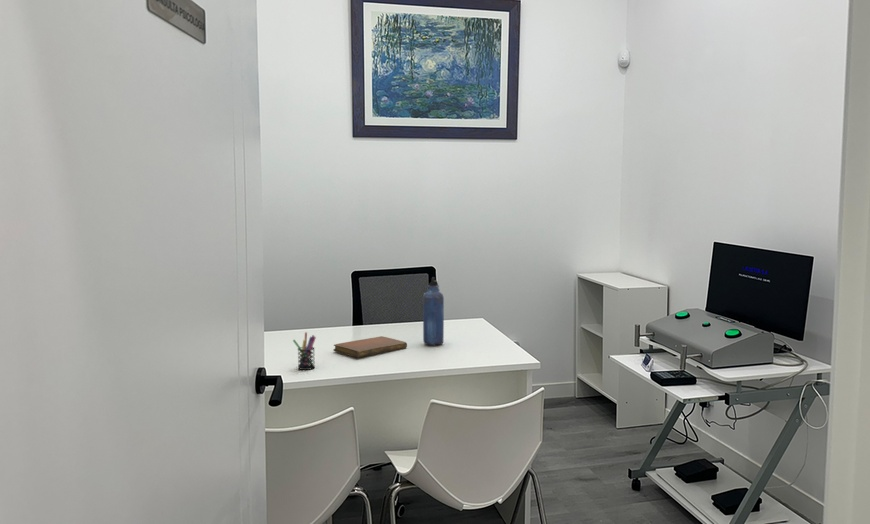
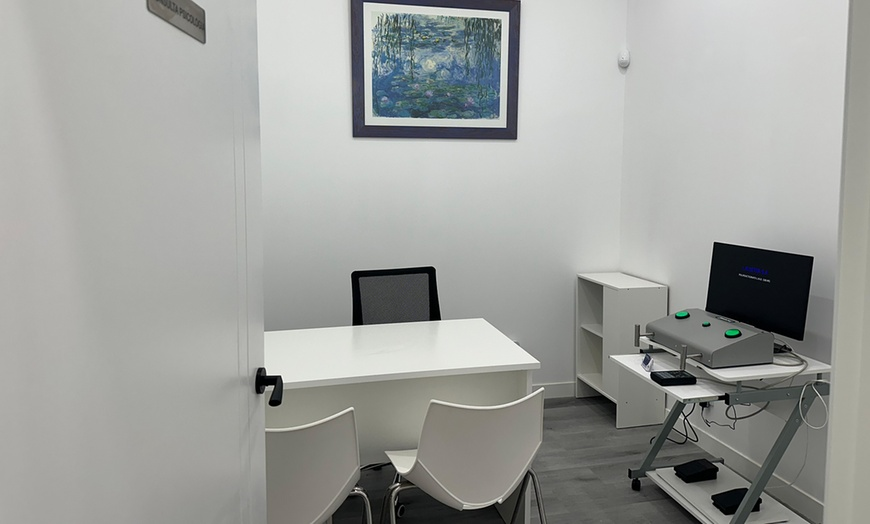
- pen holder (304, 350)
- notebook (370, 346)
- water bottle (433, 310)
